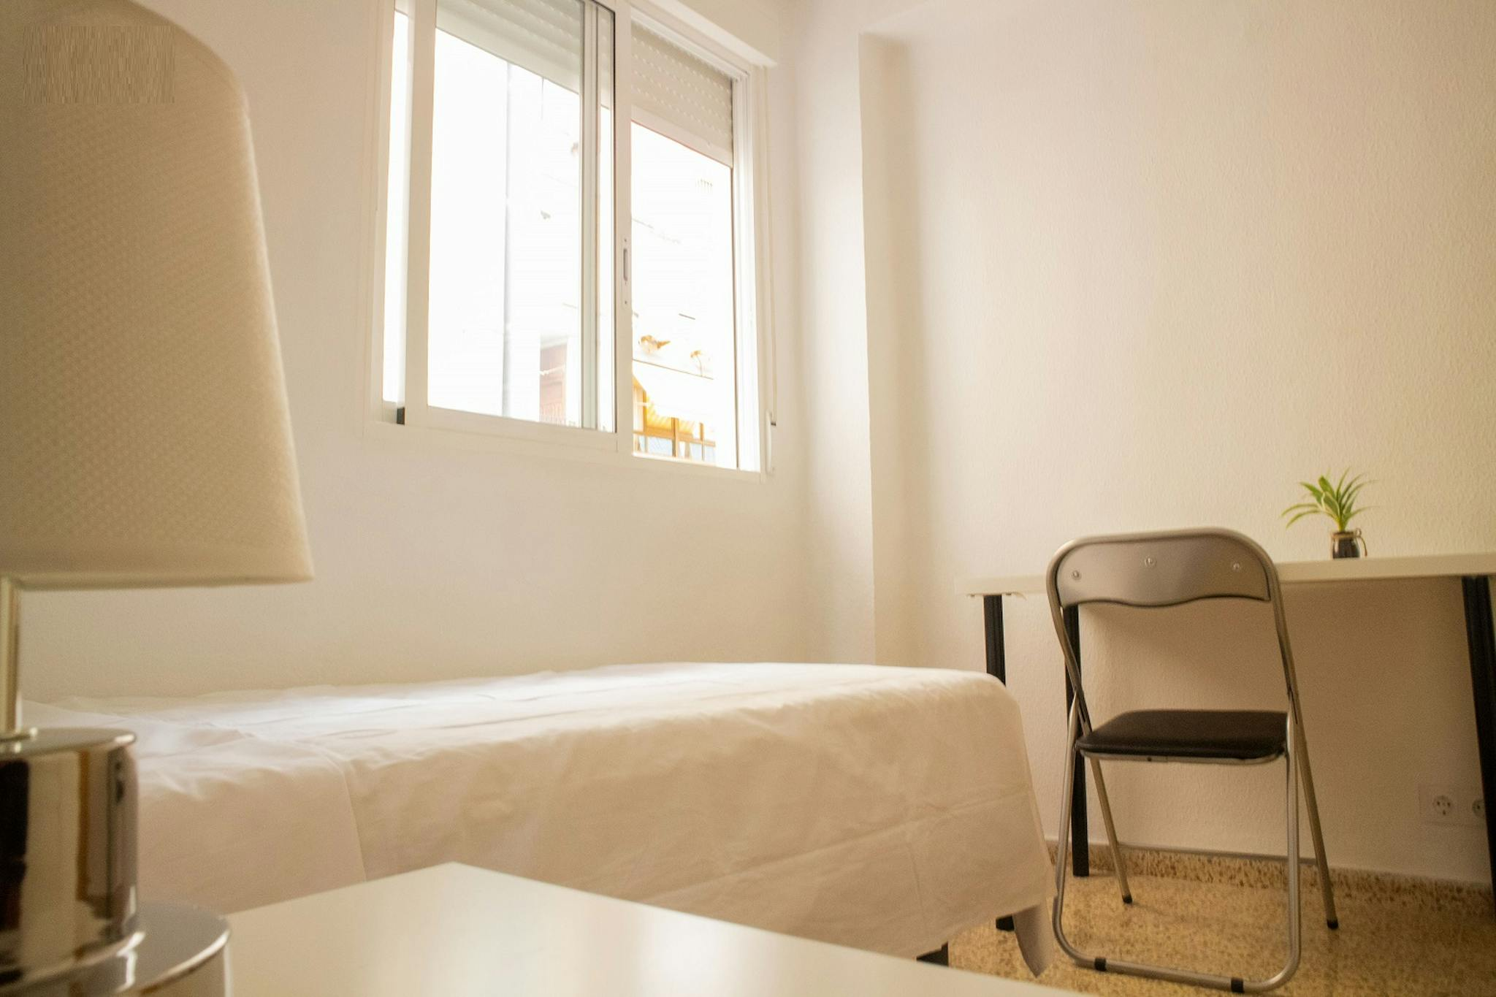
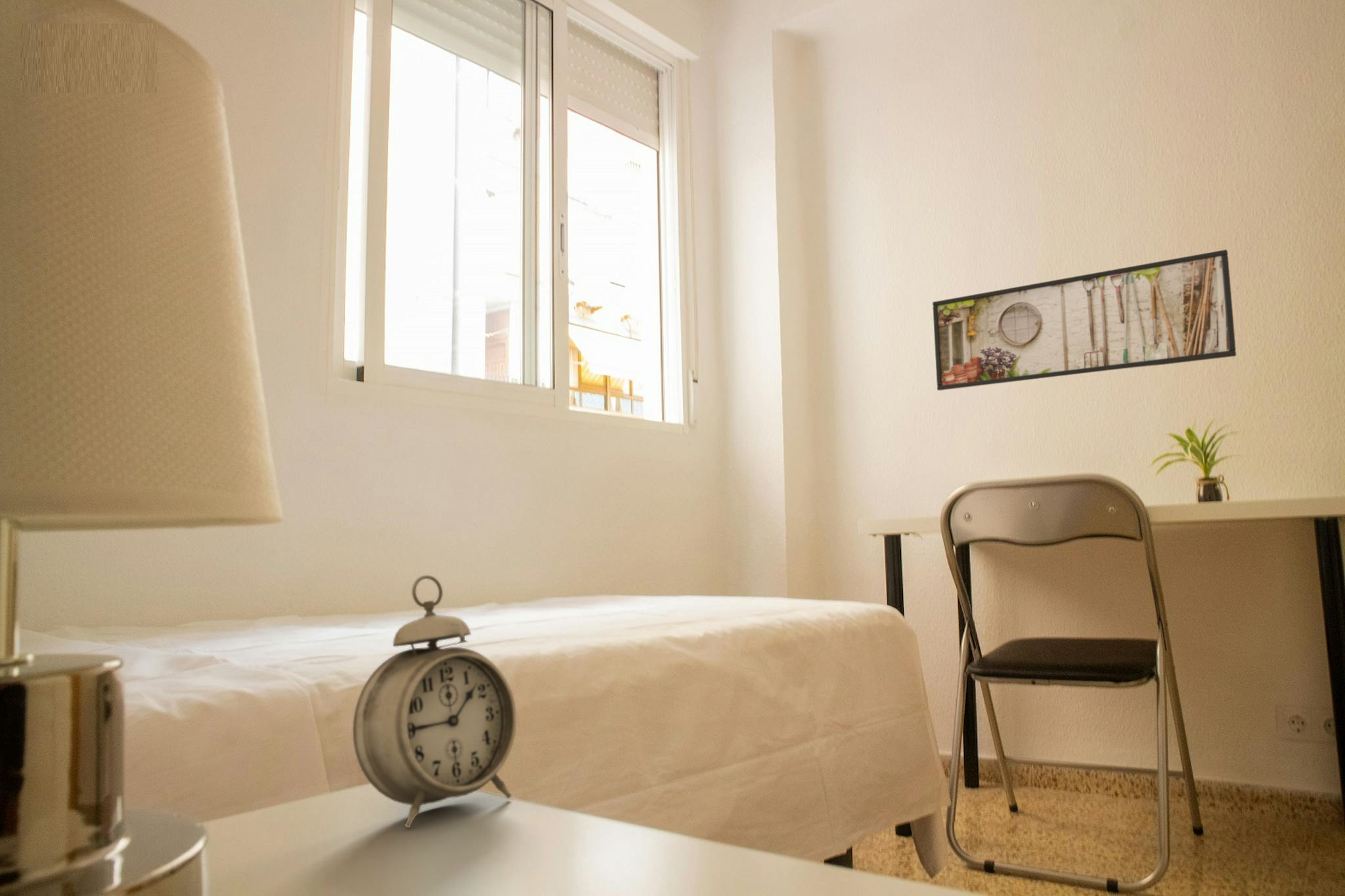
+ alarm clock (439, 689)
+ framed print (1070, 326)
